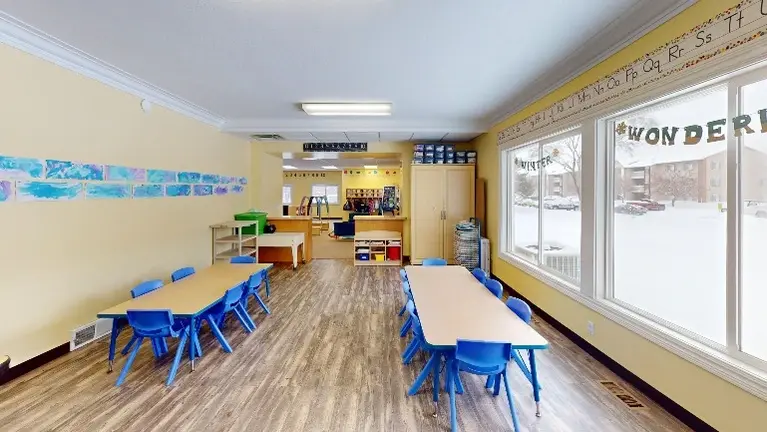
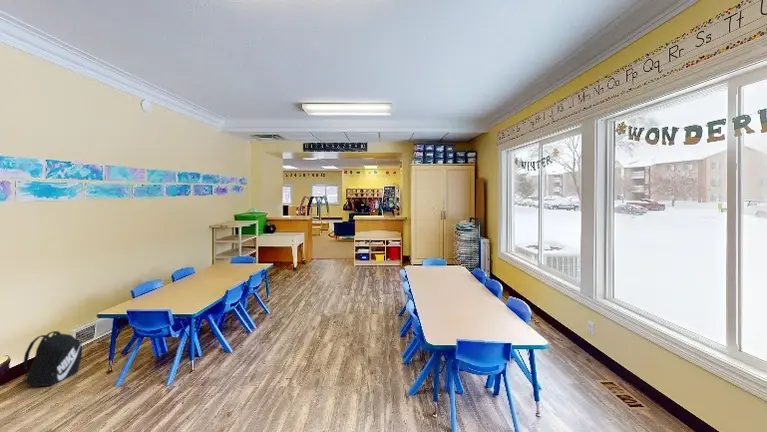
+ backpack (50, 355)
